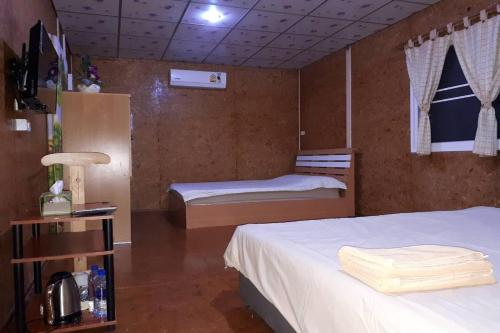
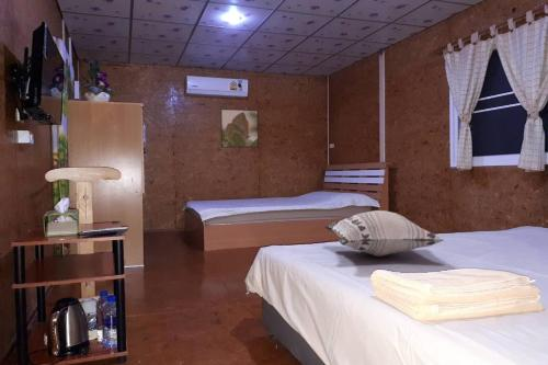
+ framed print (239, 128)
+ decorative pillow (377, 232)
